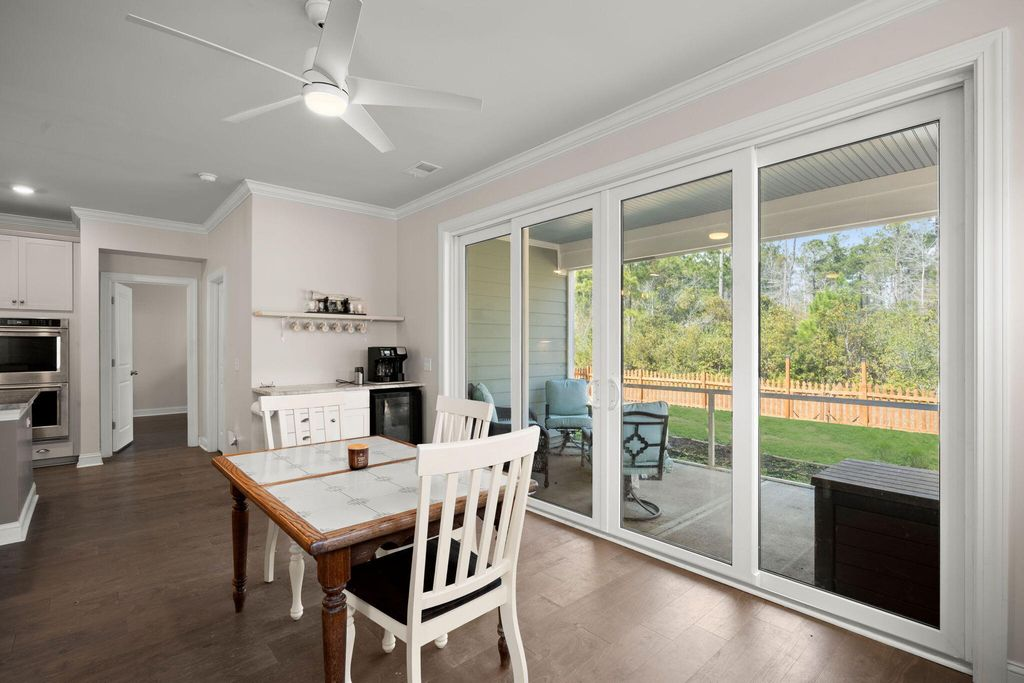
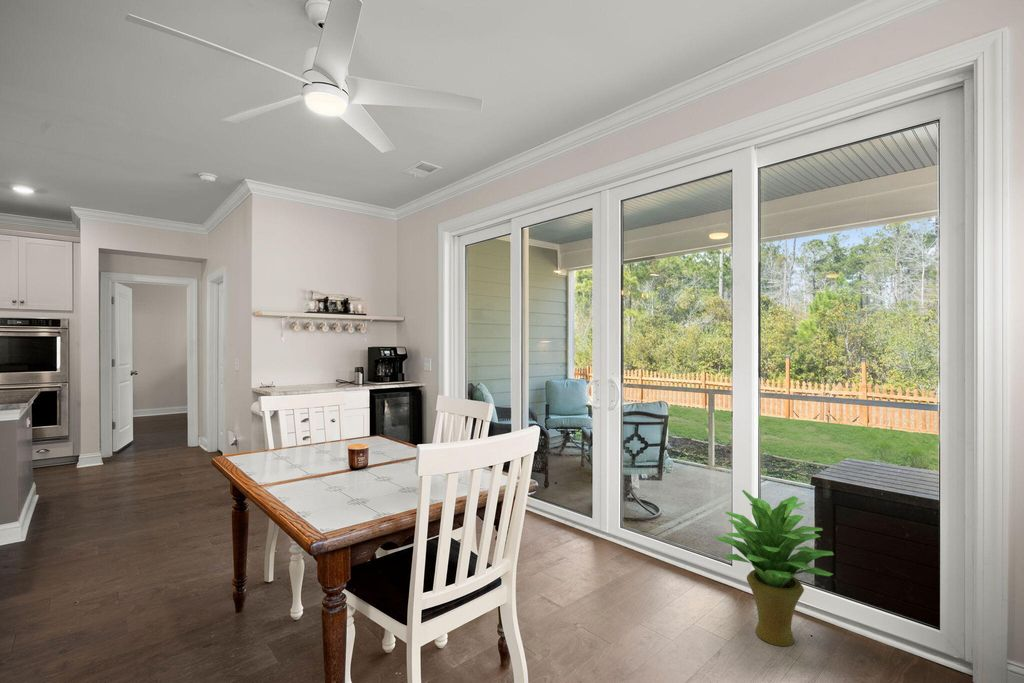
+ potted plant (775, 565)
